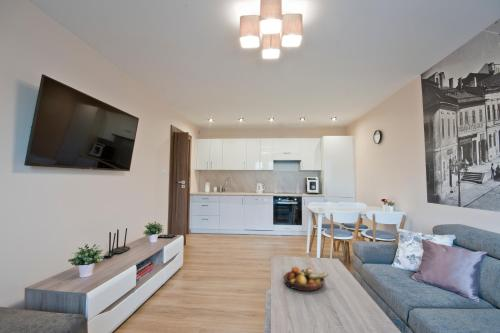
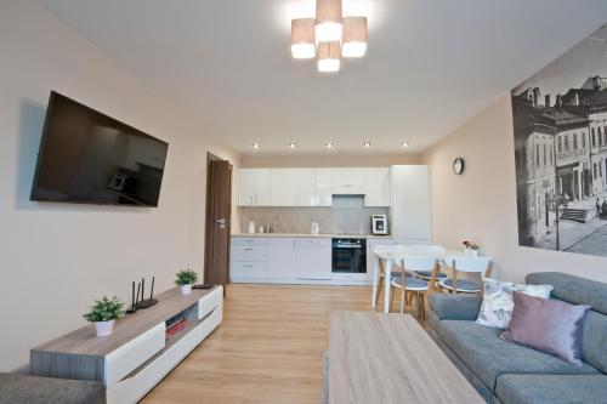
- fruit bowl (304, 275)
